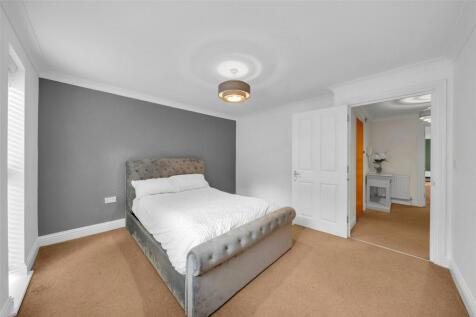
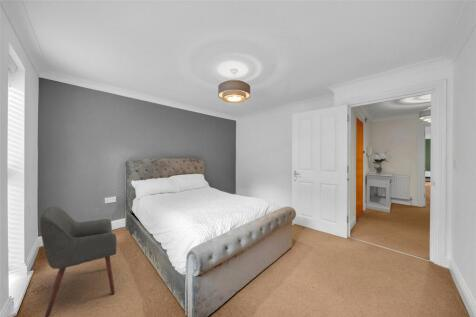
+ chair (81, 248)
